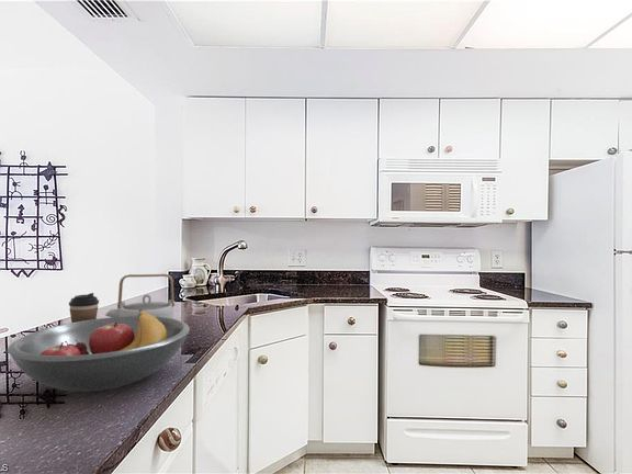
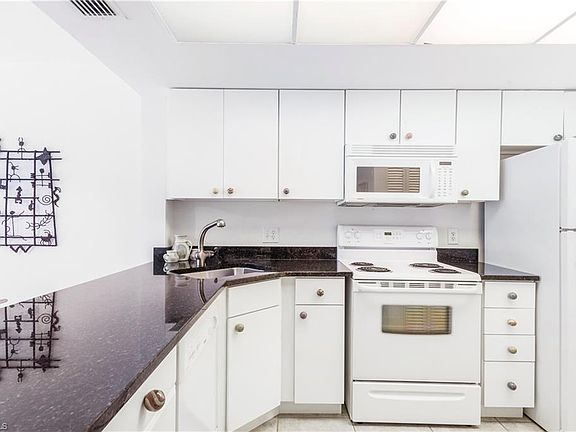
- teapot (140, 305)
- coffee cup (83, 309)
- fruit bowl (108, 349)
